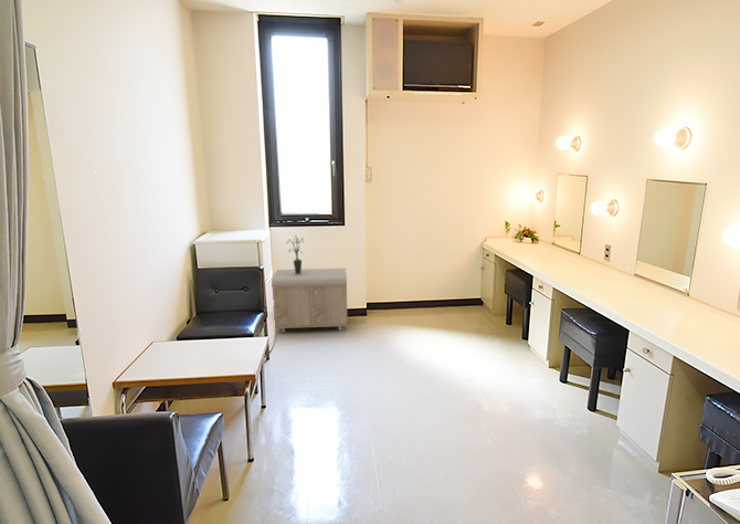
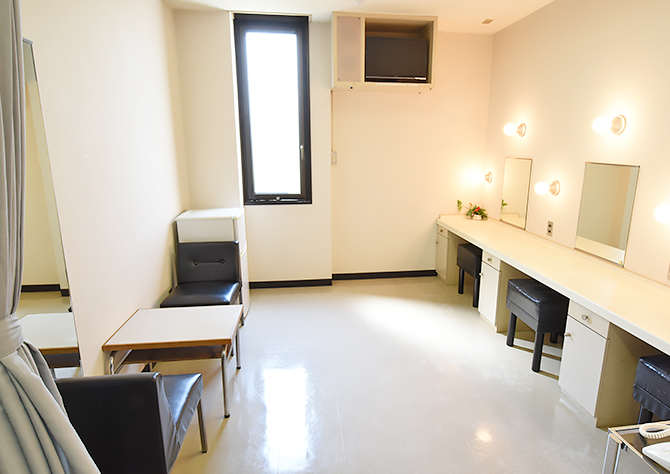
- potted plant (296, 254)
- storage bench (310, 300)
